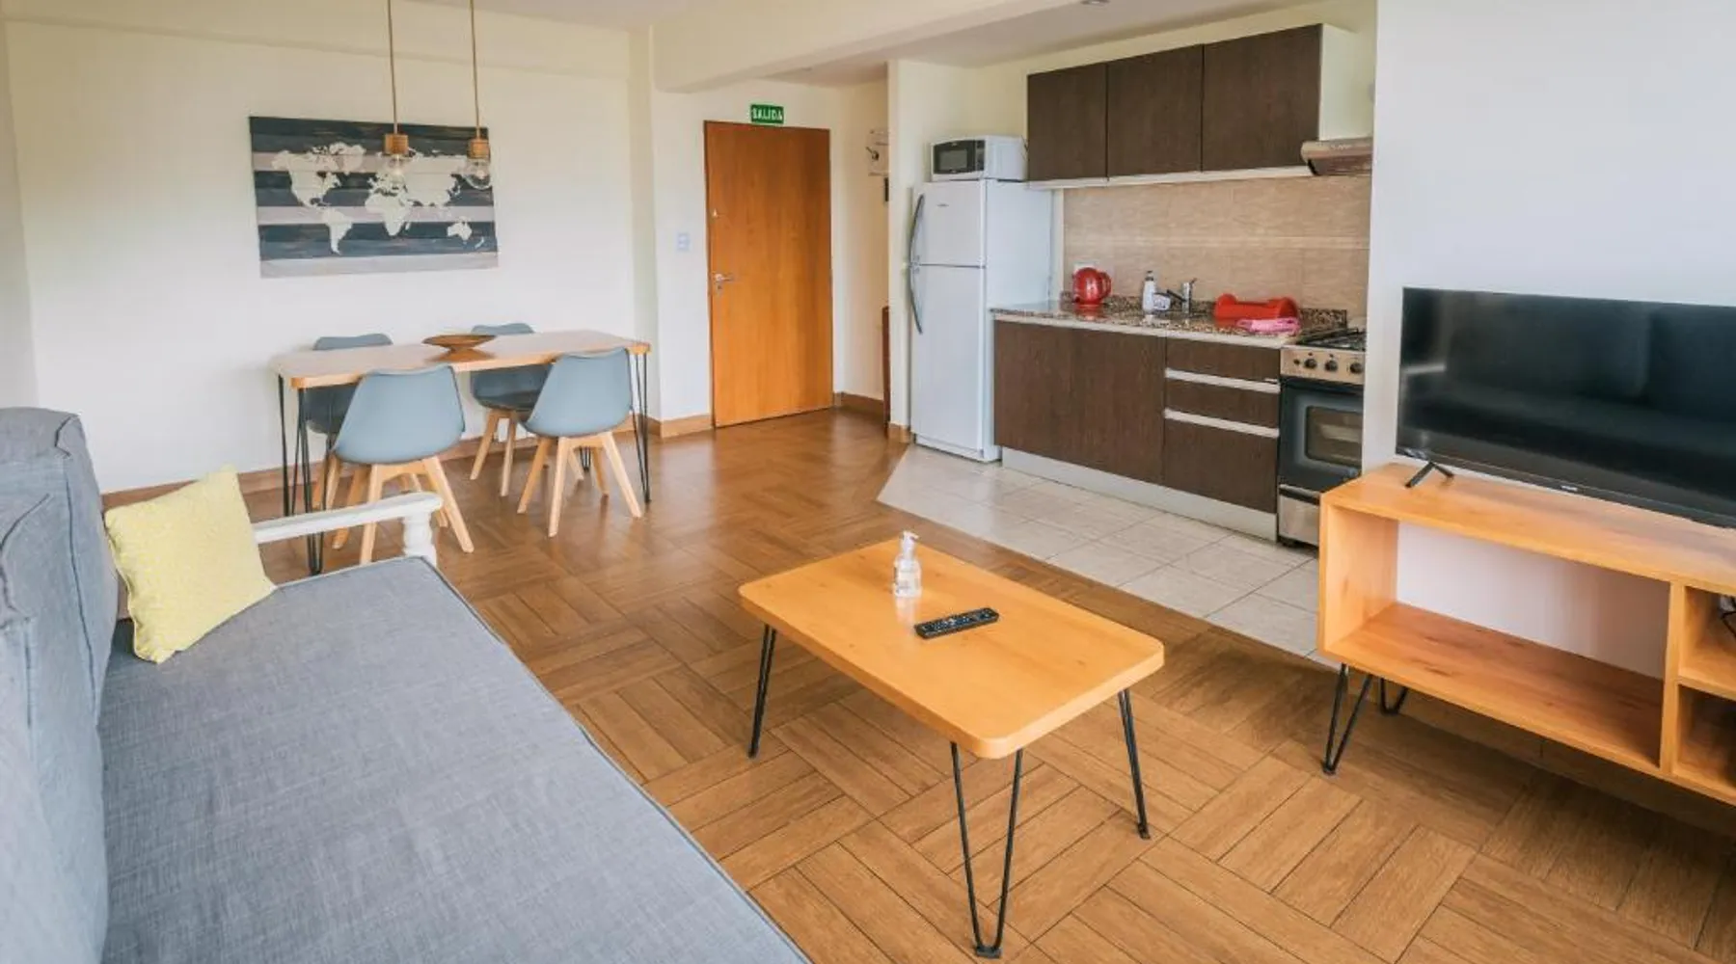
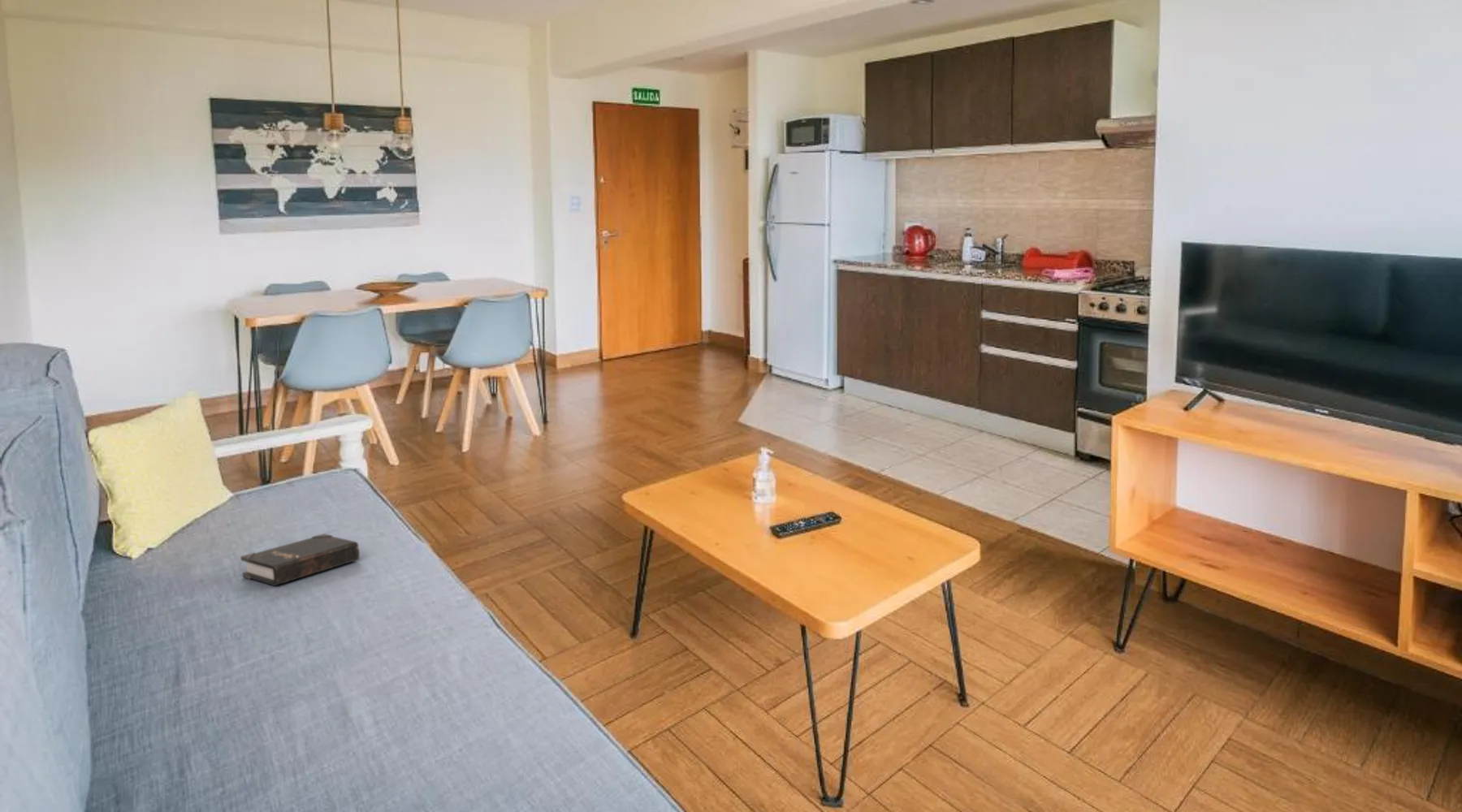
+ hardback book (301, 559)
